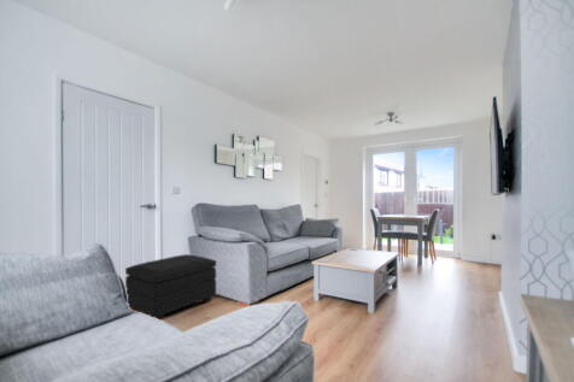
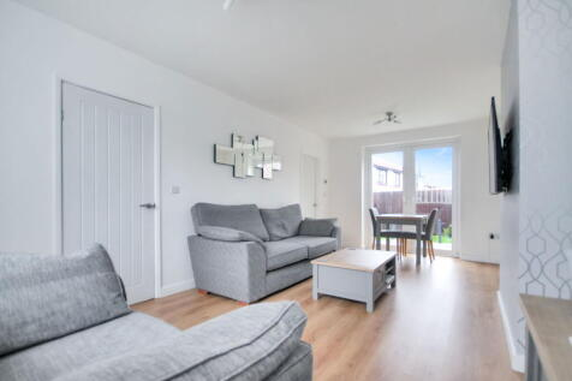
- footstool (172, 283)
